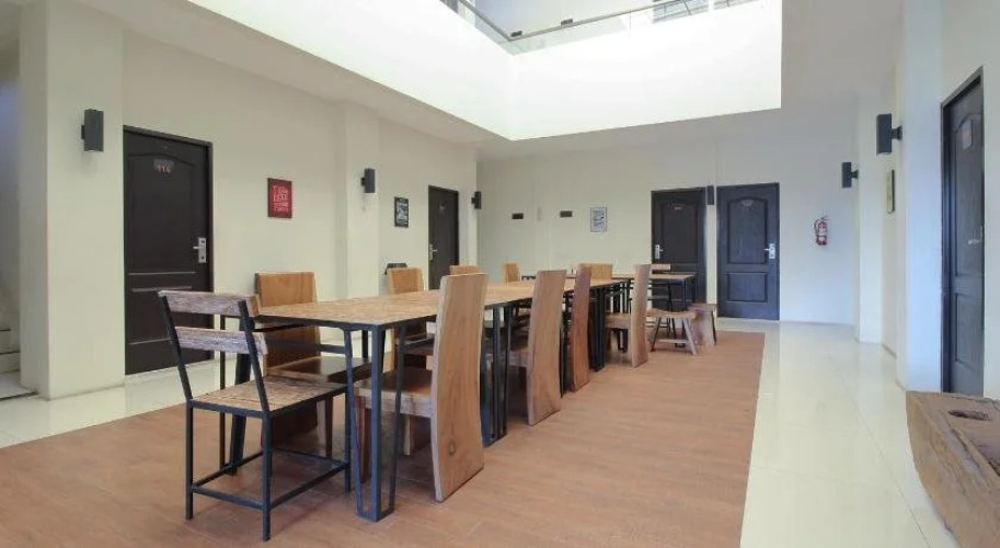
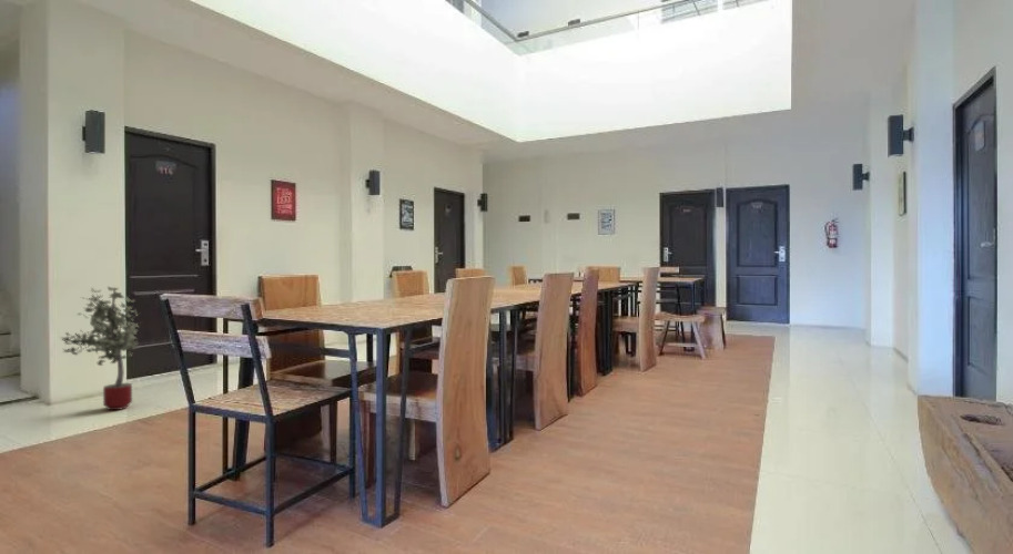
+ potted tree (108, 348)
